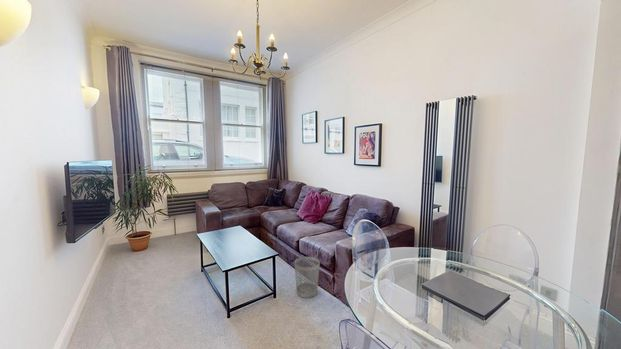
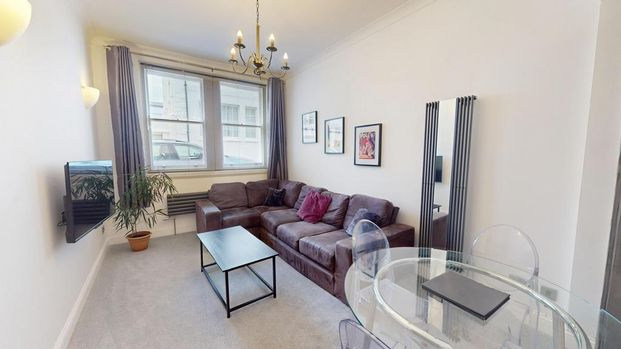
- wastebasket (306, 277)
